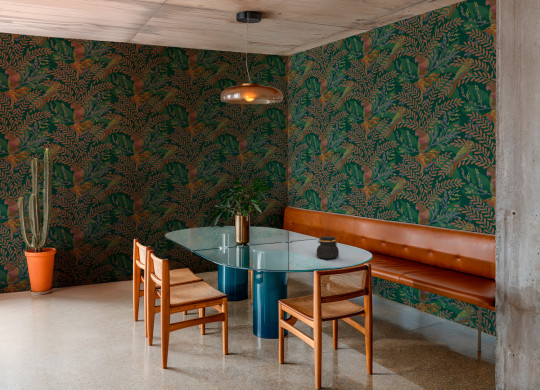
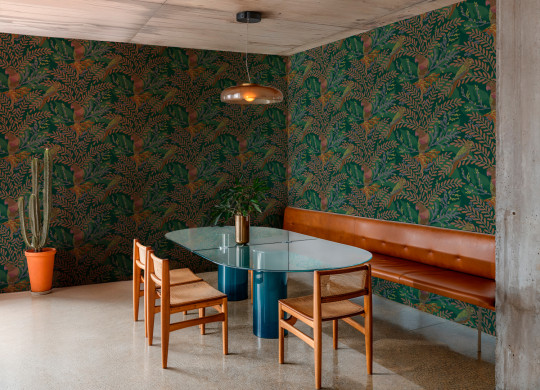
- jar (327, 247)
